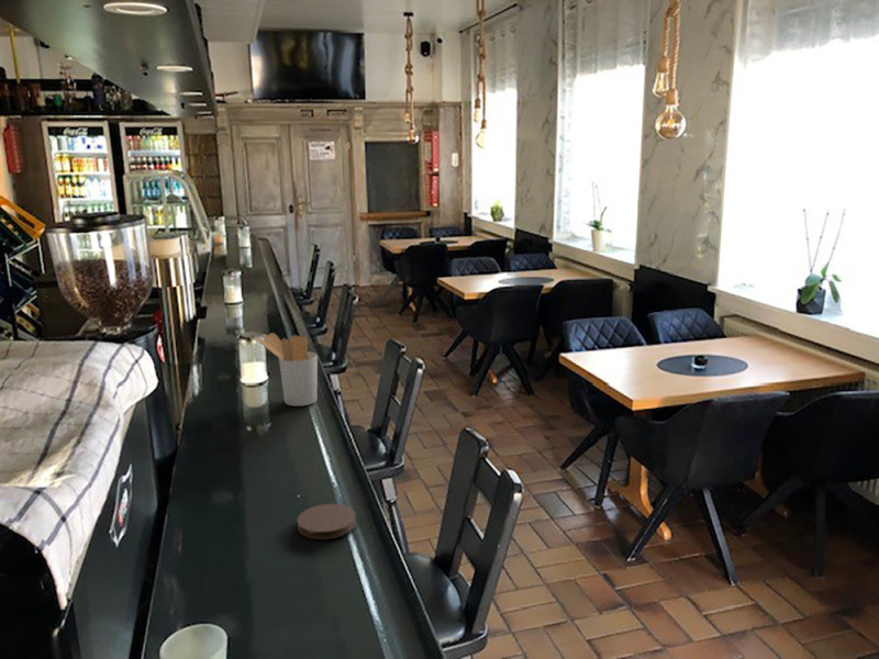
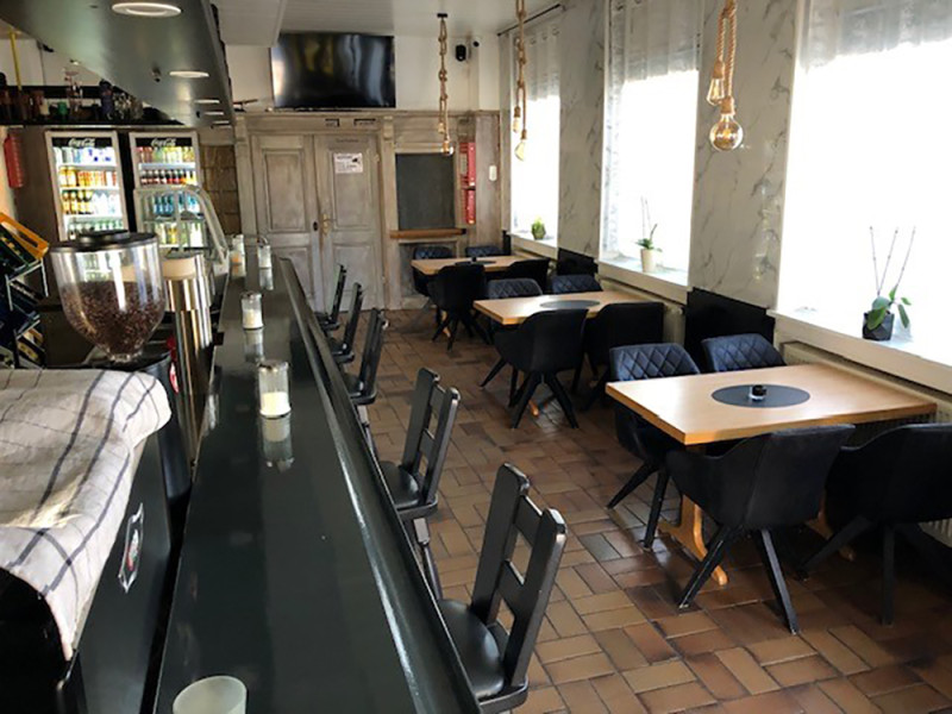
- utensil holder (289, 367)
- coaster (326, 521)
